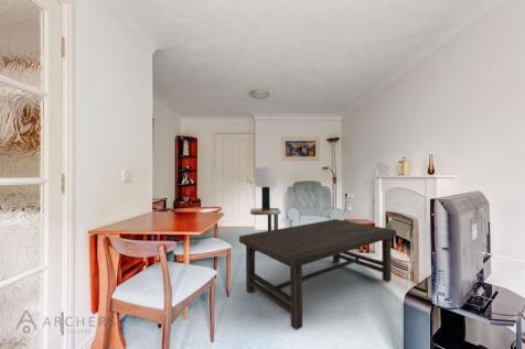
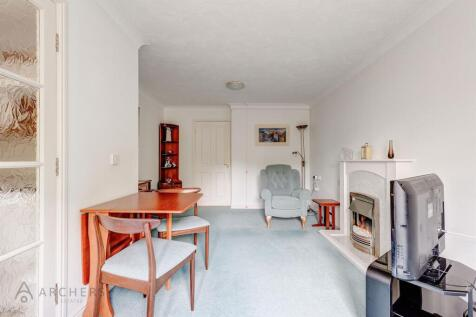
- side table (268, 228)
- coffee table (320, 259)
- lamp (265, 188)
